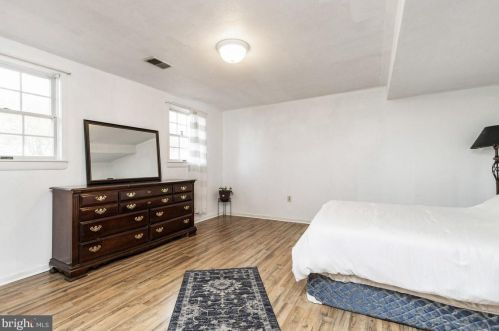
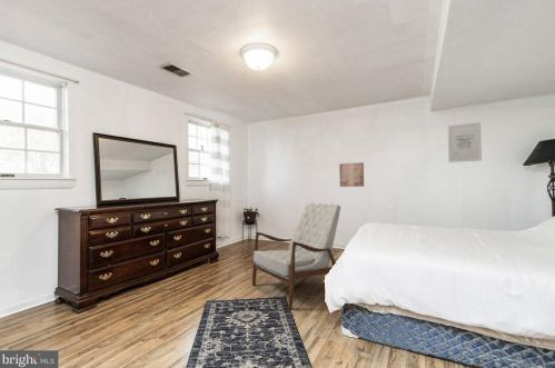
+ wall art (351, 175)
+ wall art (464, 142)
+ armchair (299, 246)
